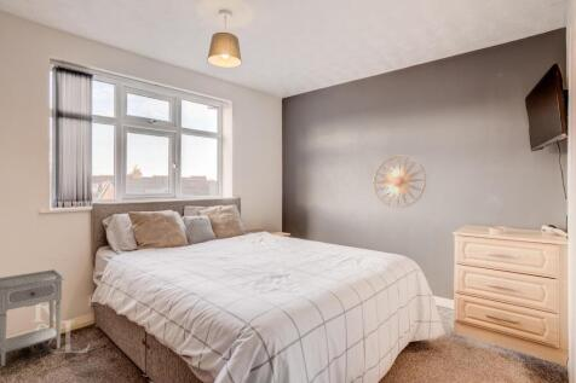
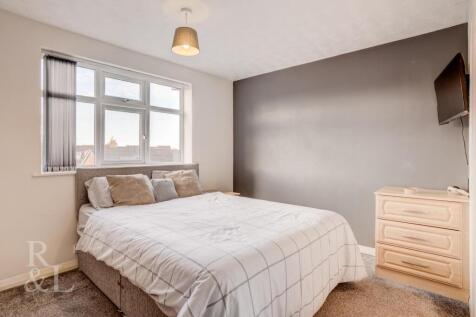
- wall art (397, 181)
- nightstand (28, 306)
